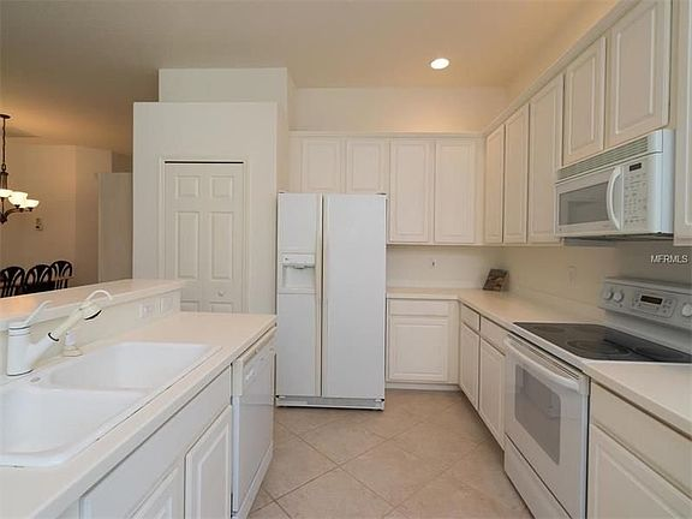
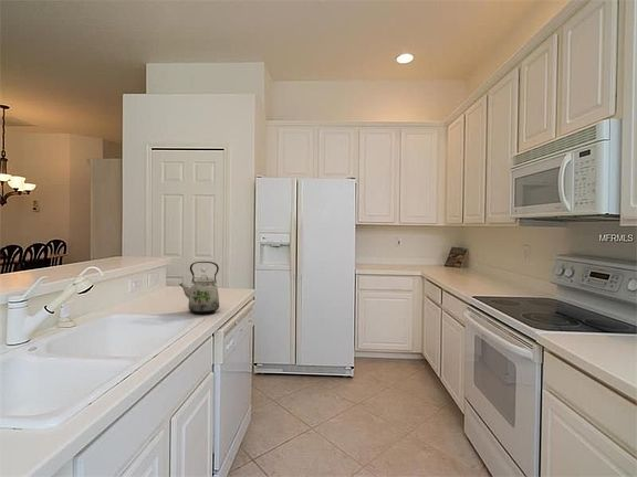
+ kettle (198, 286)
